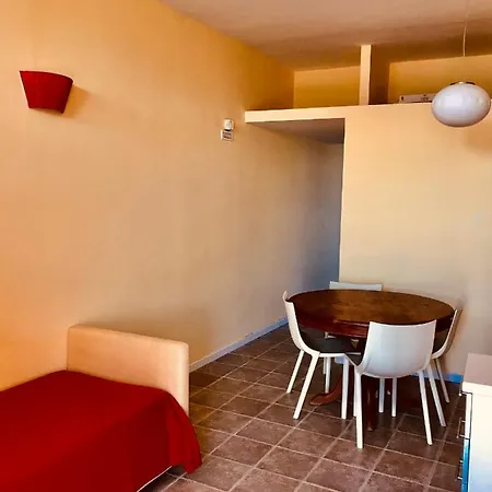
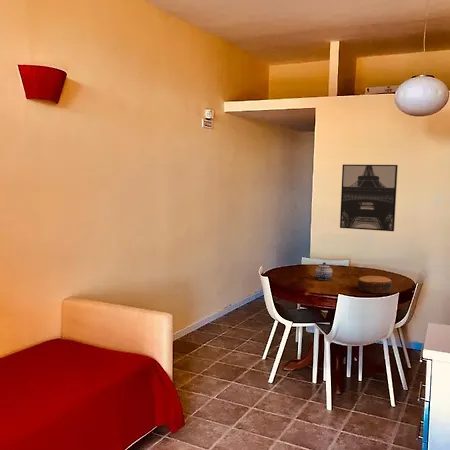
+ teapot (323, 270)
+ bowl (374, 283)
+ wall art (368, 197)
